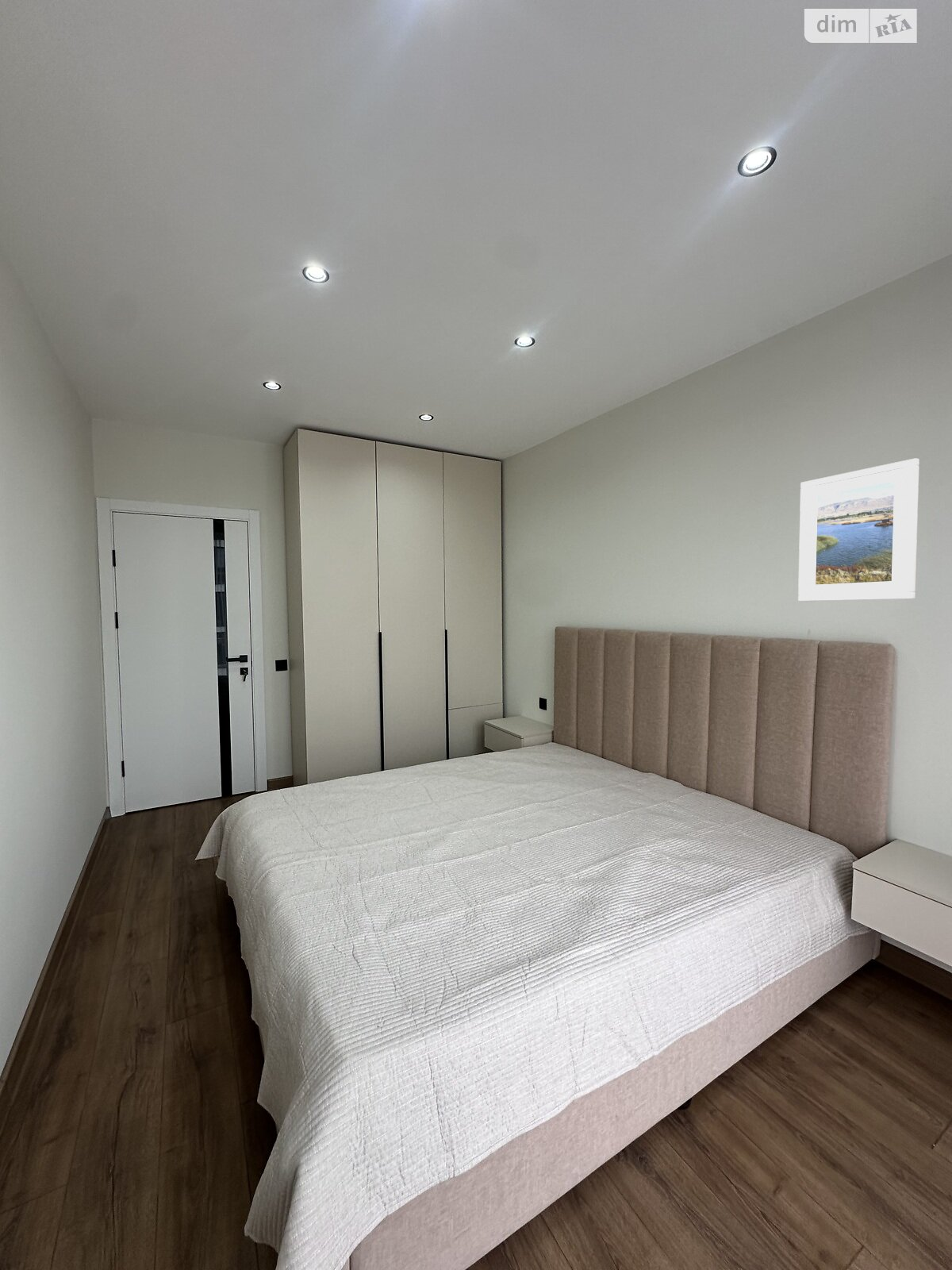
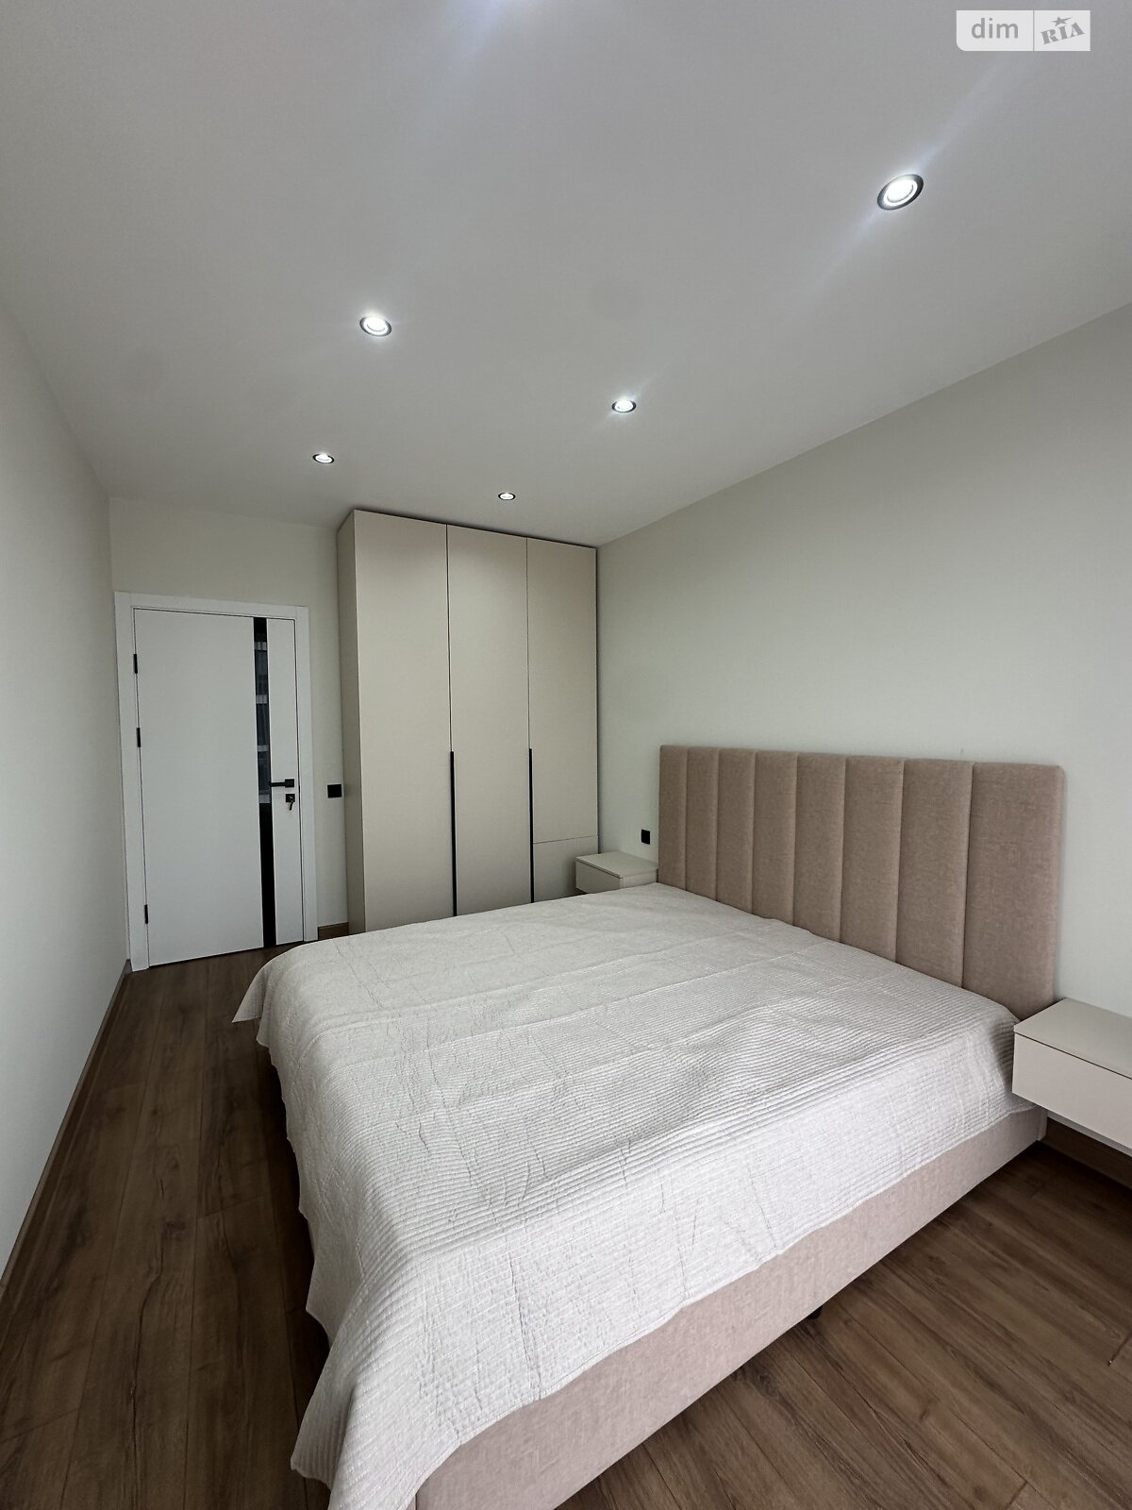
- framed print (853, 536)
